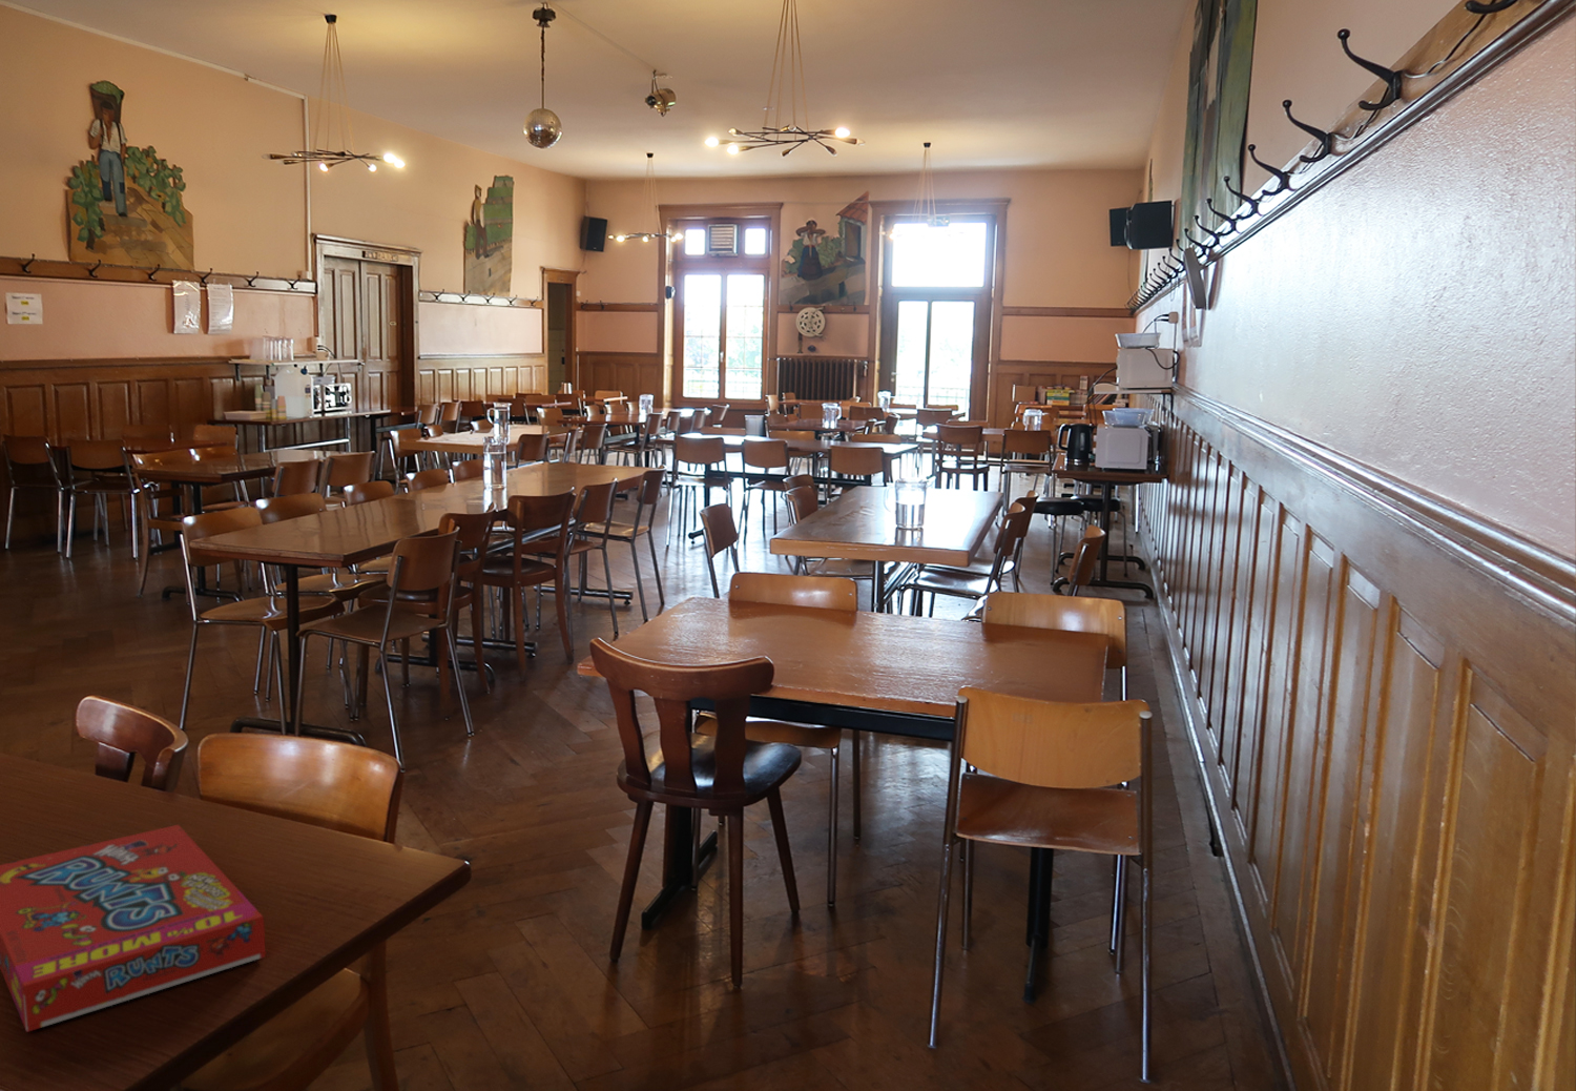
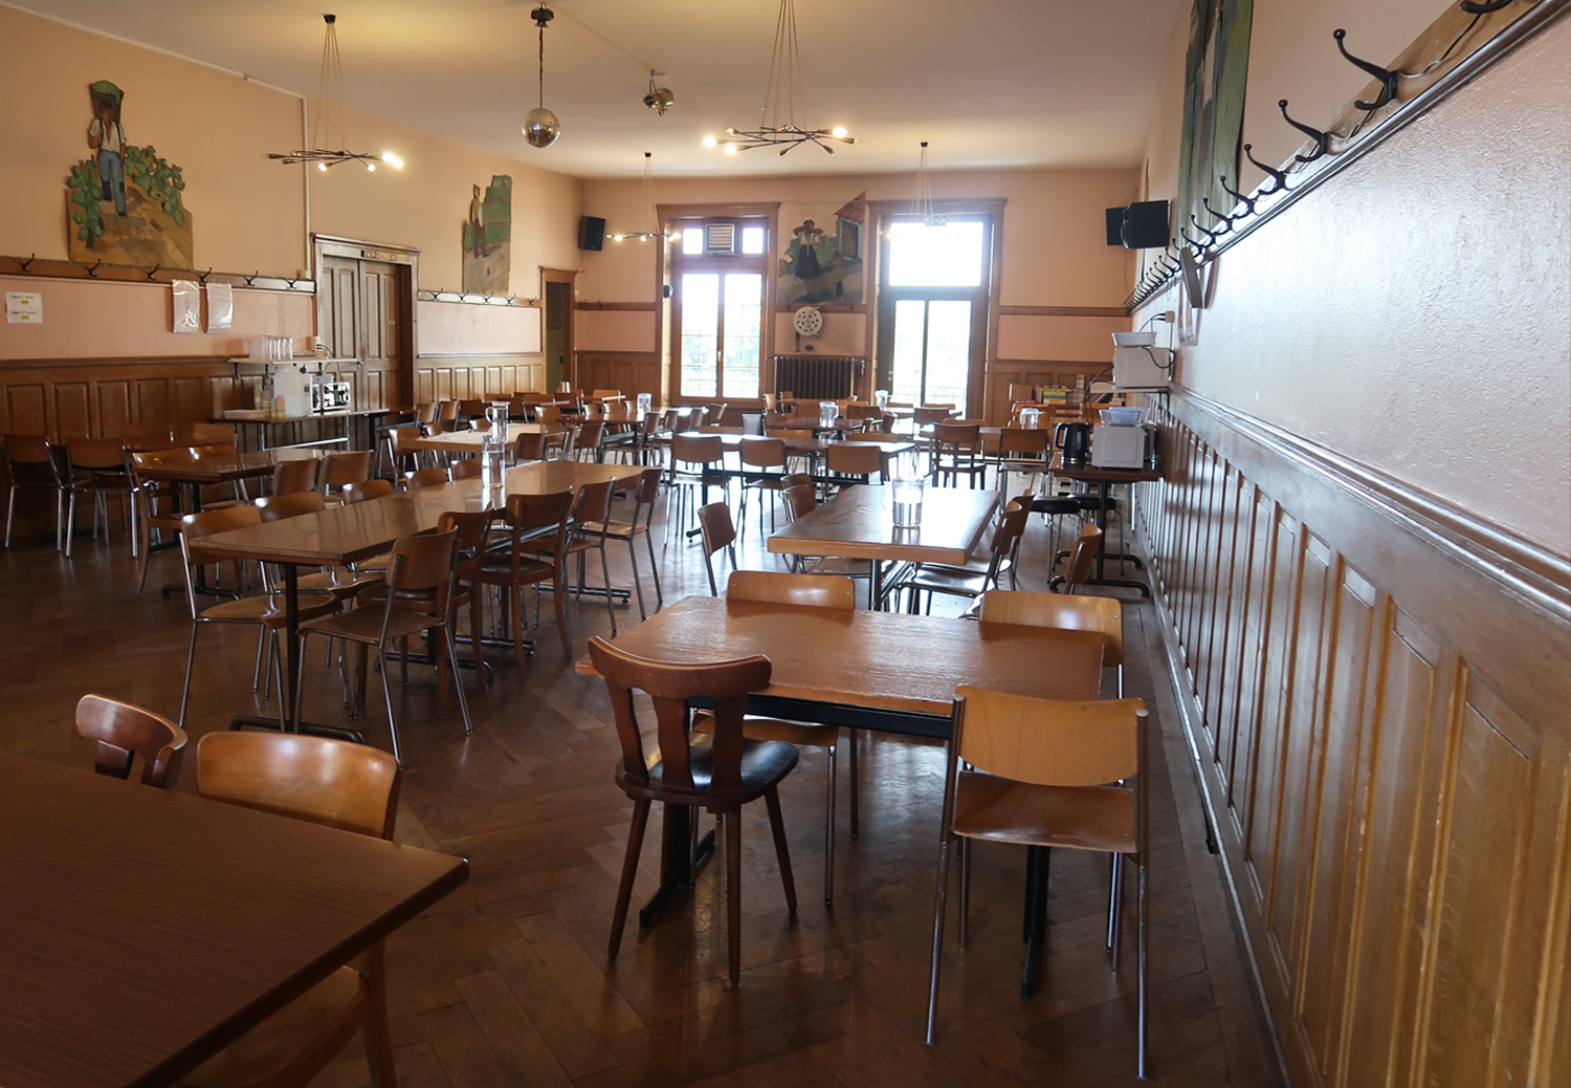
- snack box (115, 913)
